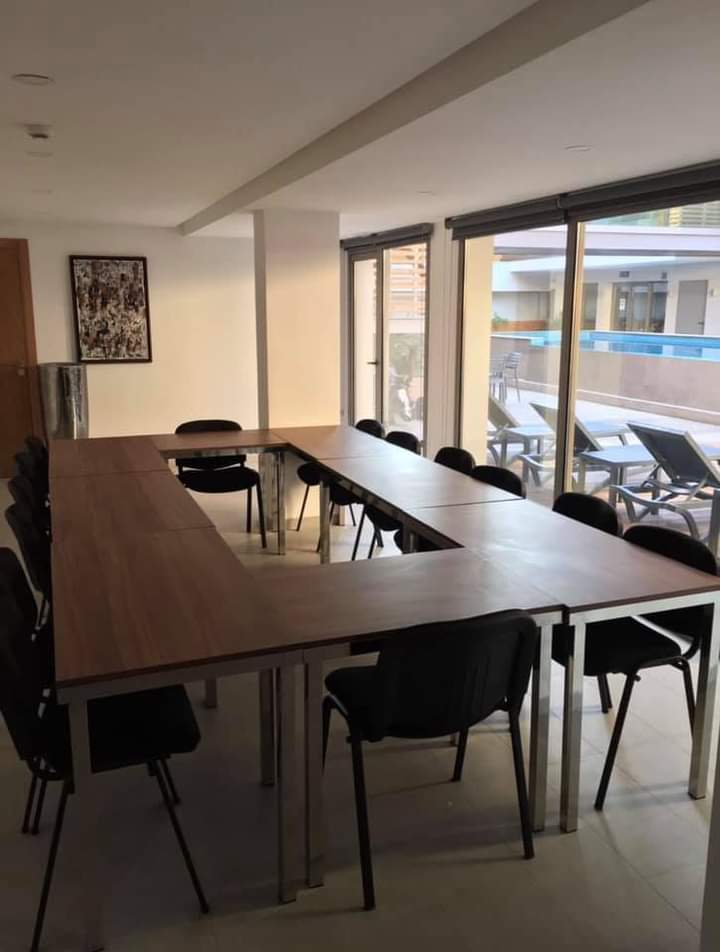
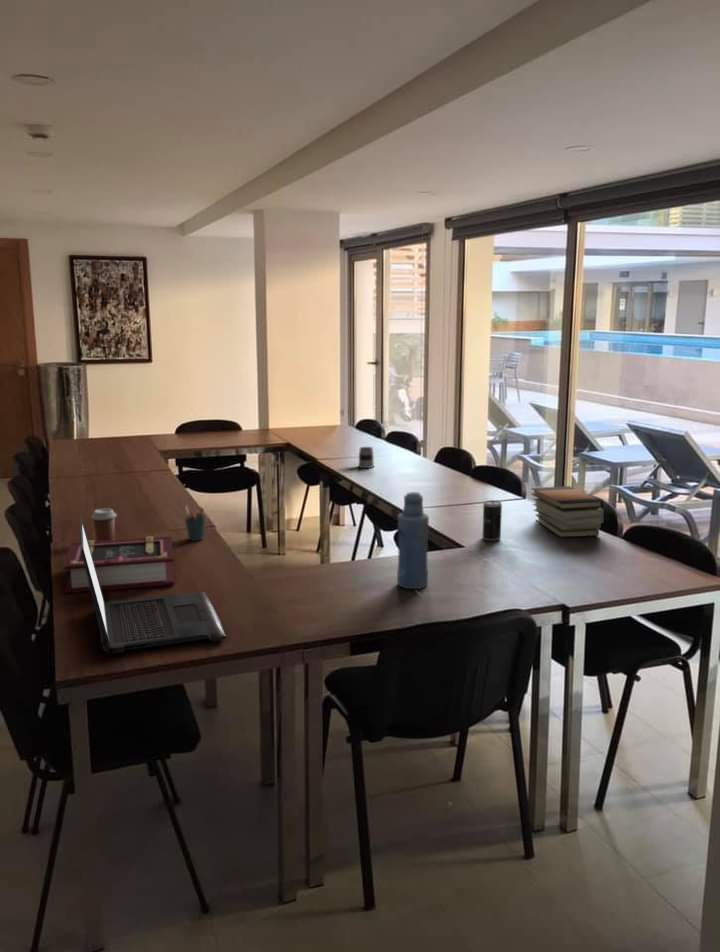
+ coffee cup (104, 526)
+ laptop (152, 597)
+ mug (367, 457)
+ book (121, 561)
+ bottle (413, 539)
+ book stack (566, 511)
+ pen holder (195, 522)
+ beverage can (492, 520)
